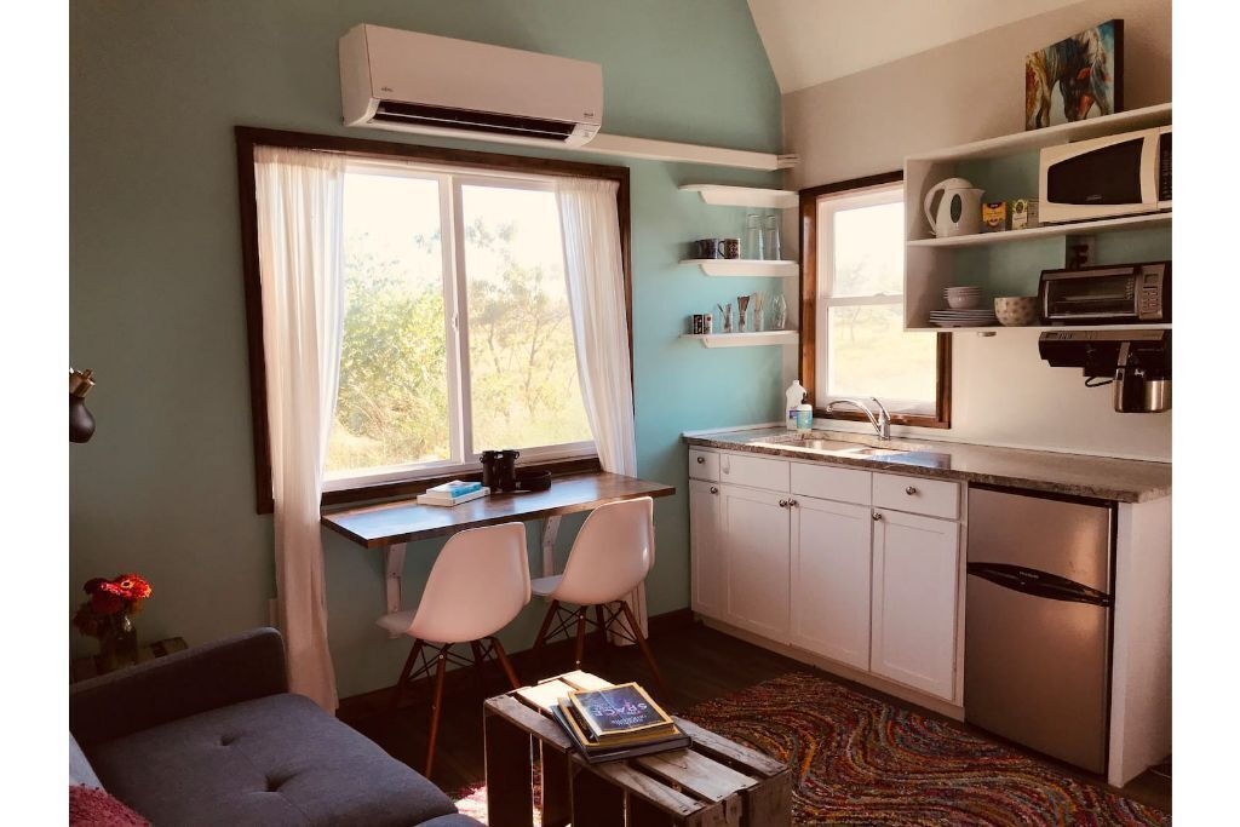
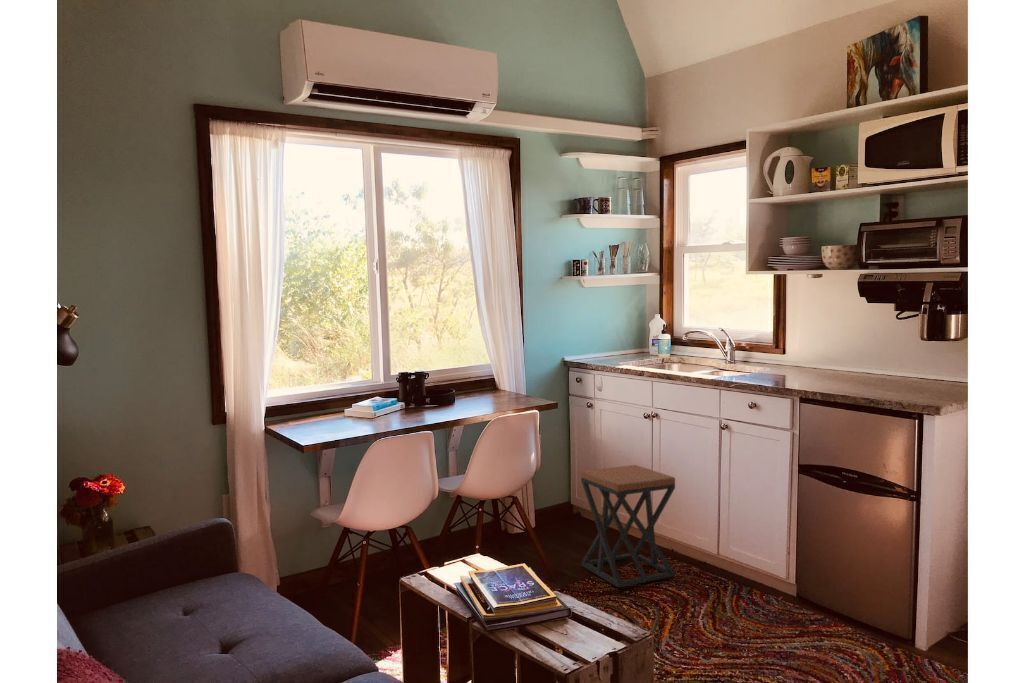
+ stool (627, 522)
